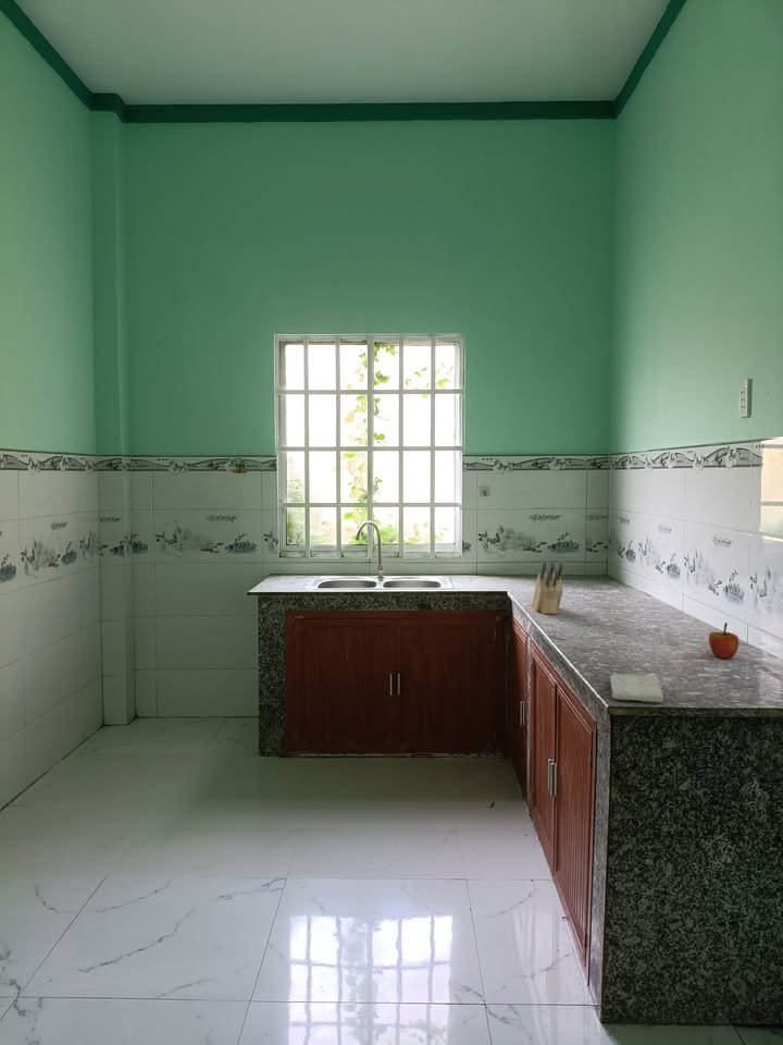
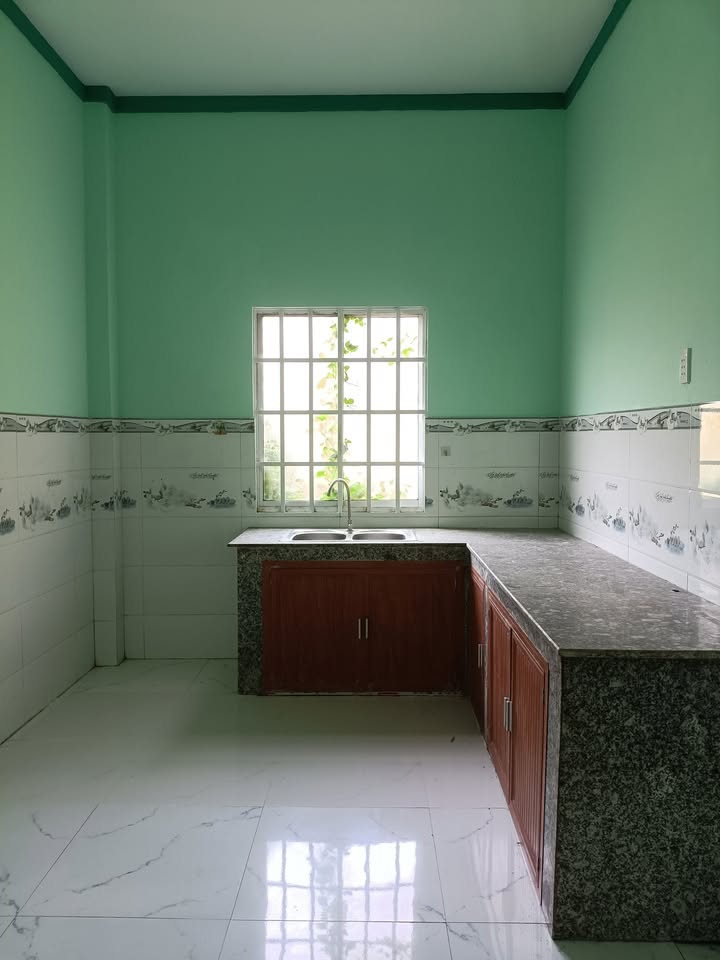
- knife block (547, 585)
- apple (723, 639)
- washcloth (635, 686)
